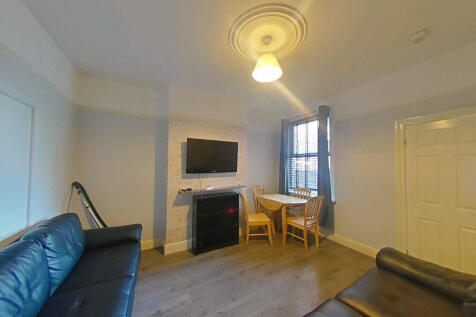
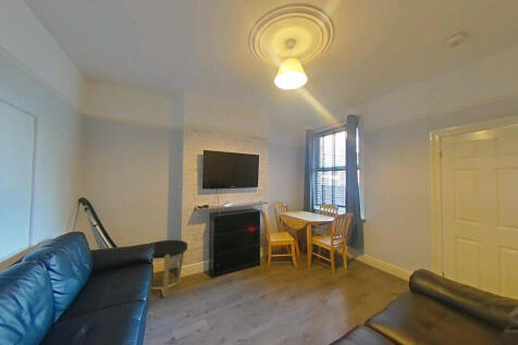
+ side table (164, 267)
